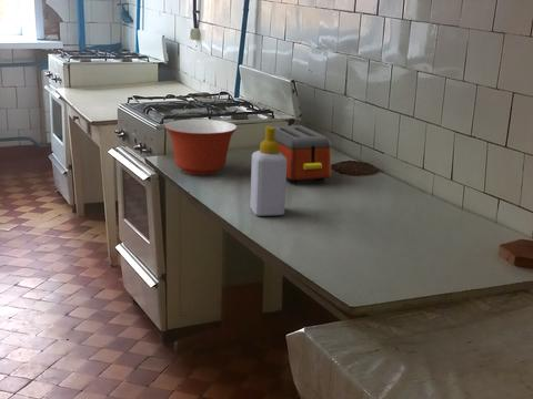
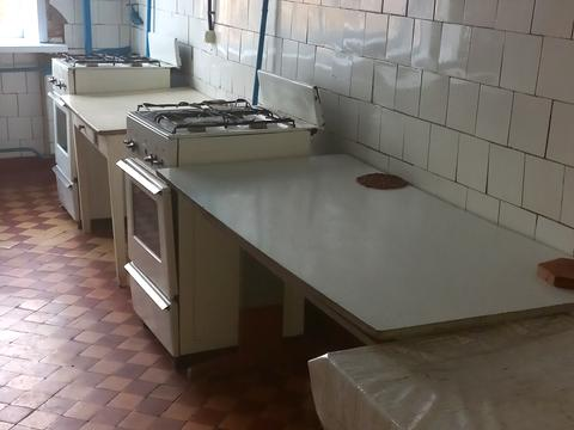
- mixing bowl (200, 147)
- soap bottle (269, 171)
- toaster (296, 153)
